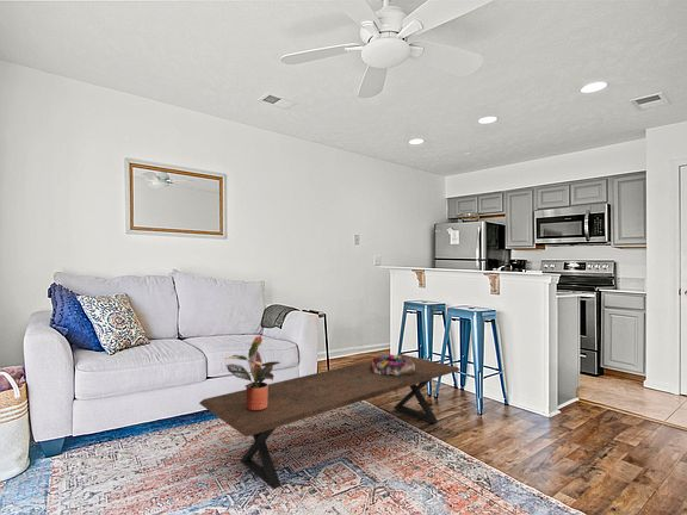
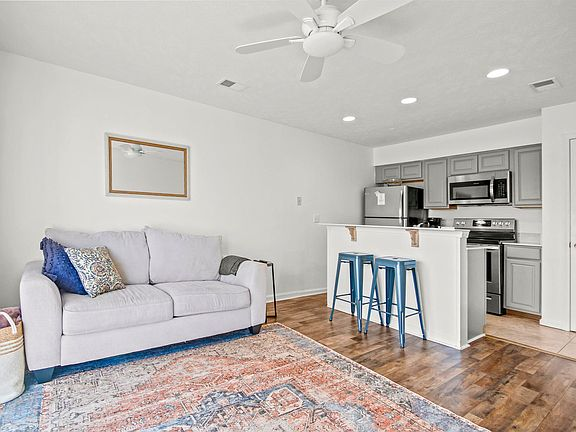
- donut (392, 362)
- potted plant (250, 374)
- coffee table (345, 405)
